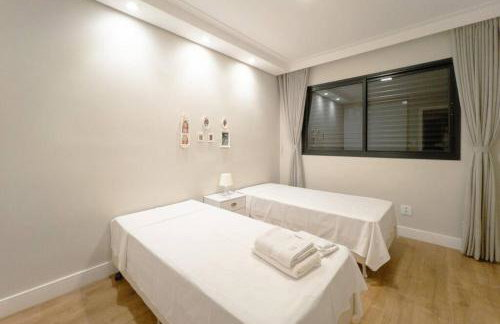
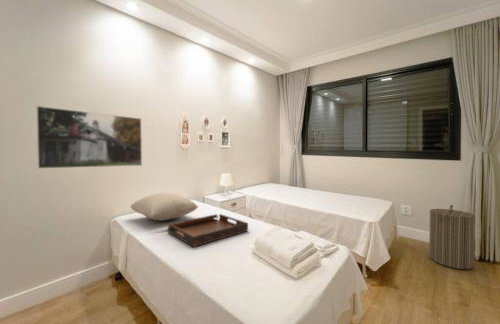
+ pillow (164, 205)
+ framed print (96, 140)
+ serving tray (208, 227)
+ laundry hamper (451, 233)
